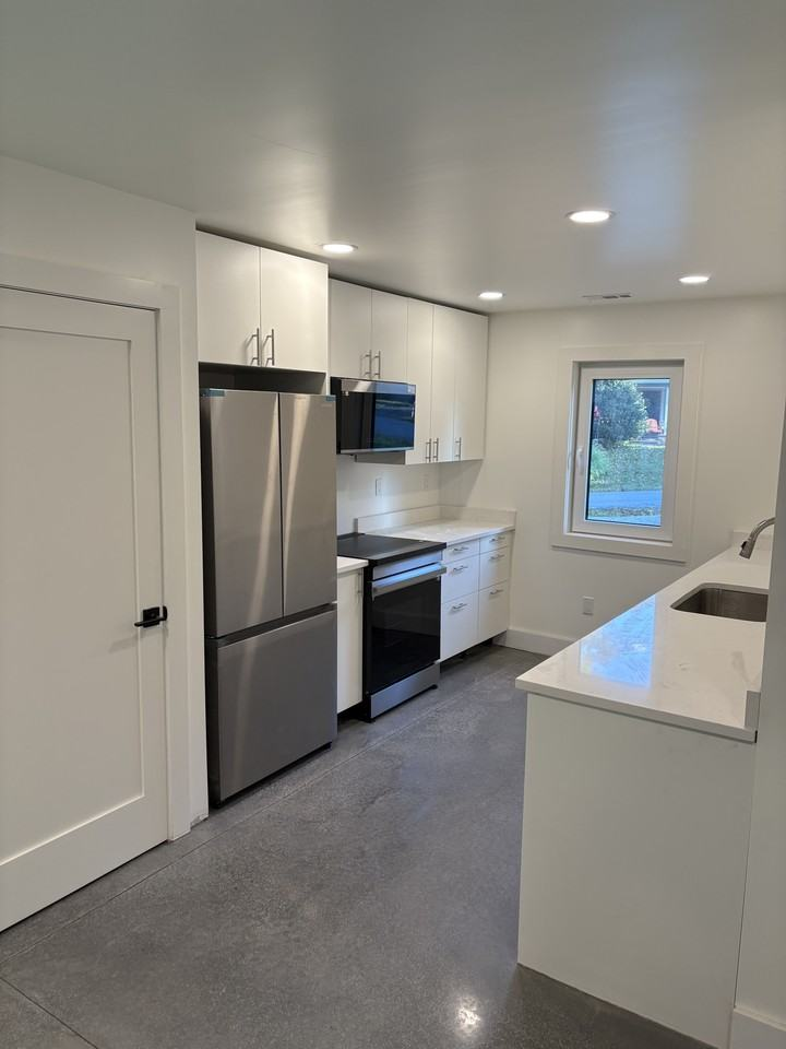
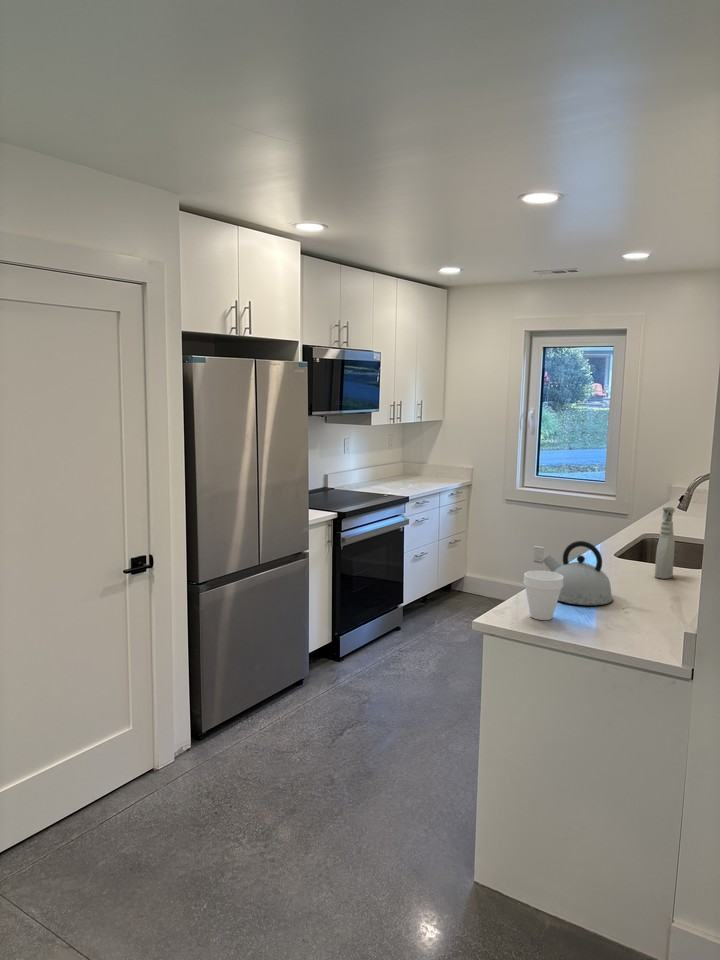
+ spray bottle (666, 541)
+ cup (542, 596)
+ kettle (577, 568)
